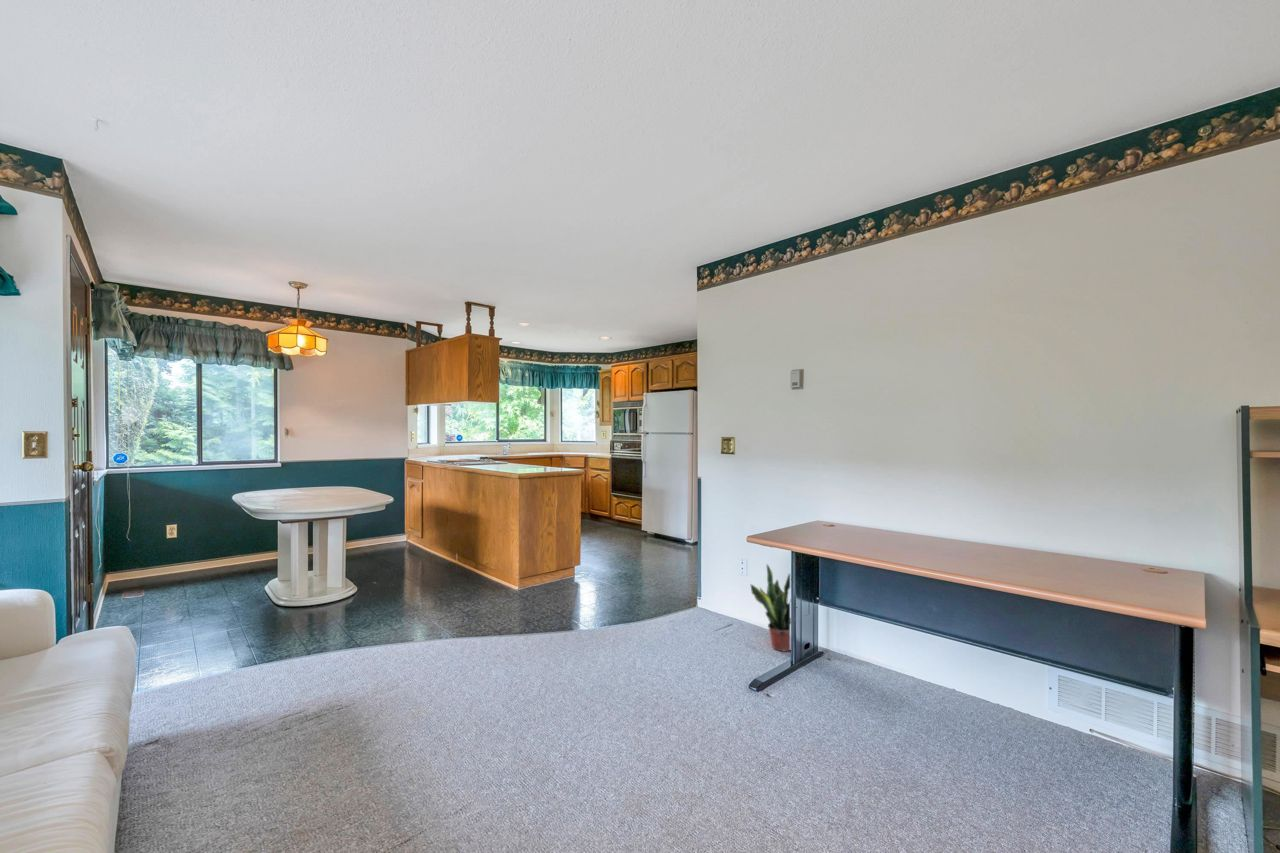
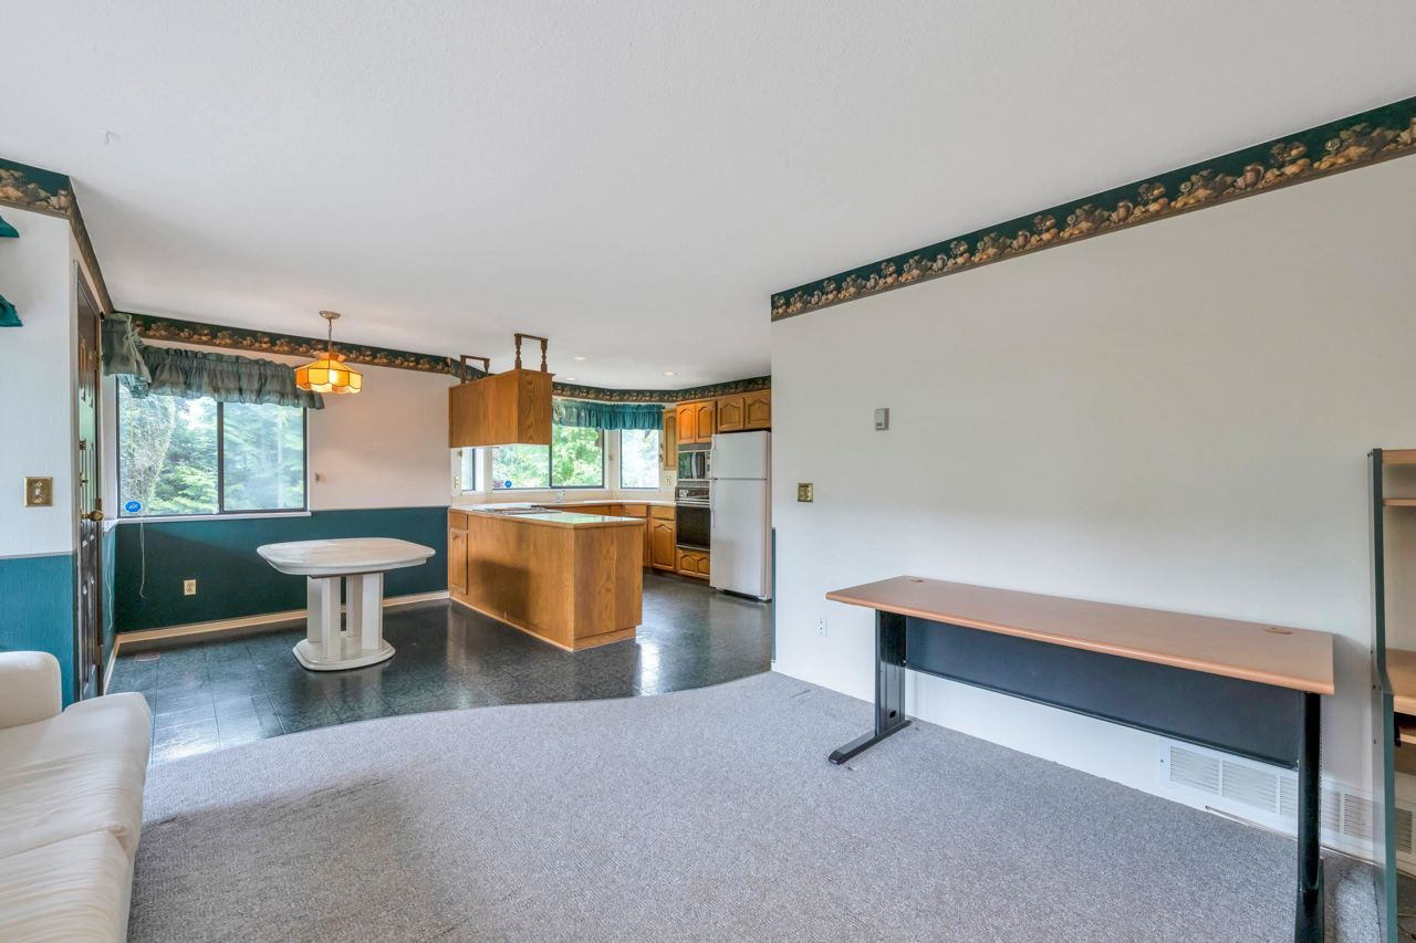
- potted plant (780, 608)
